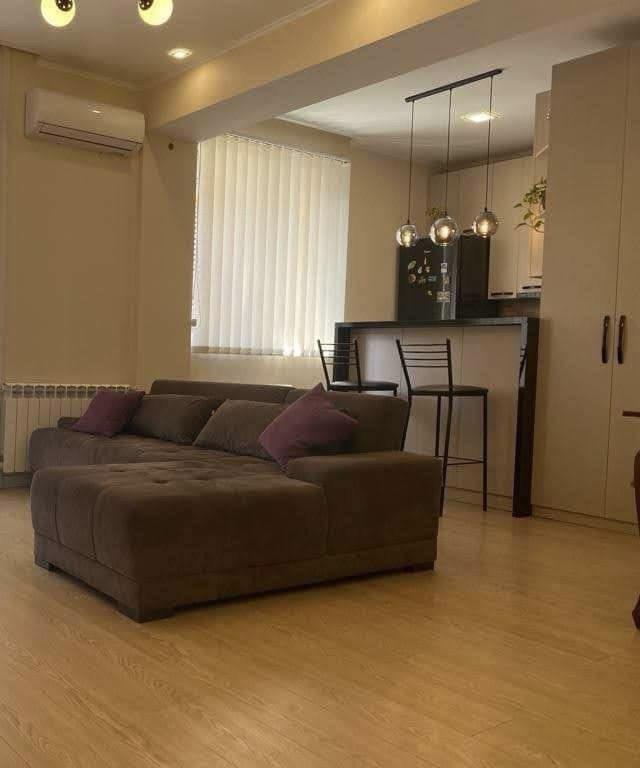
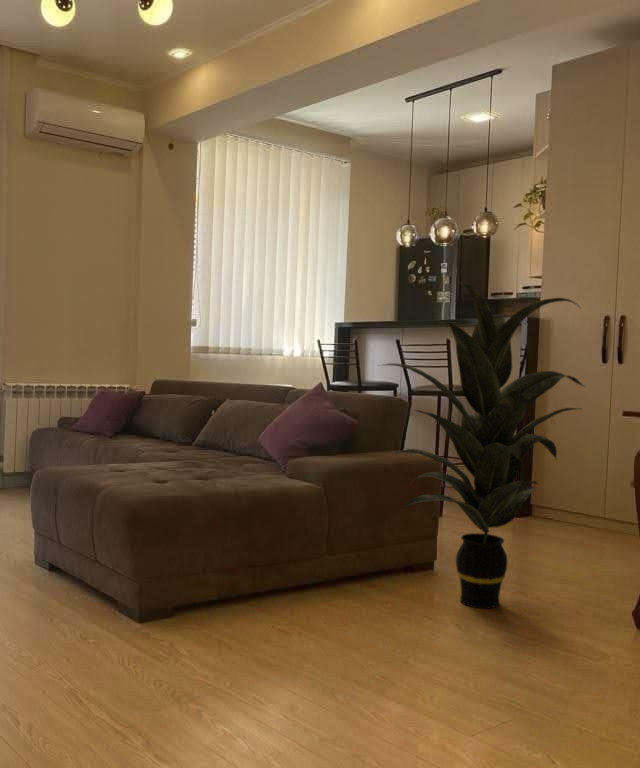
+ indoor plant (483, 441)
